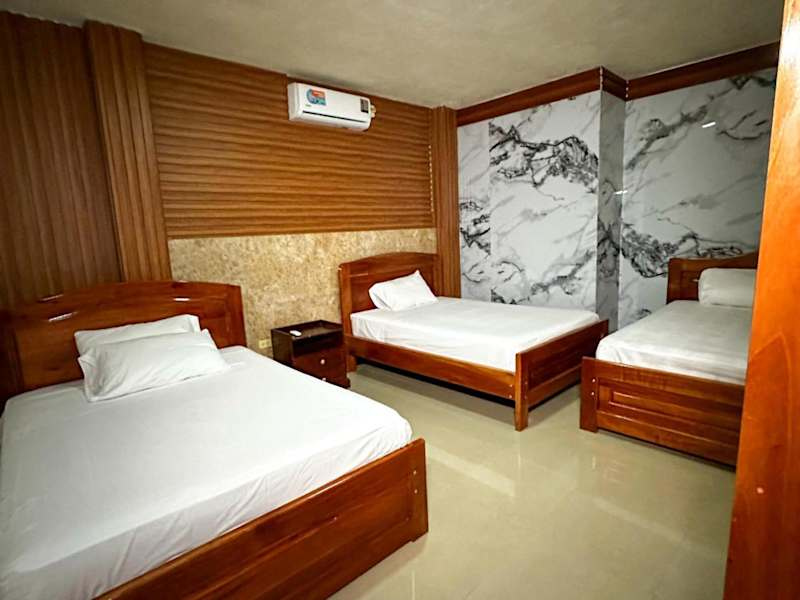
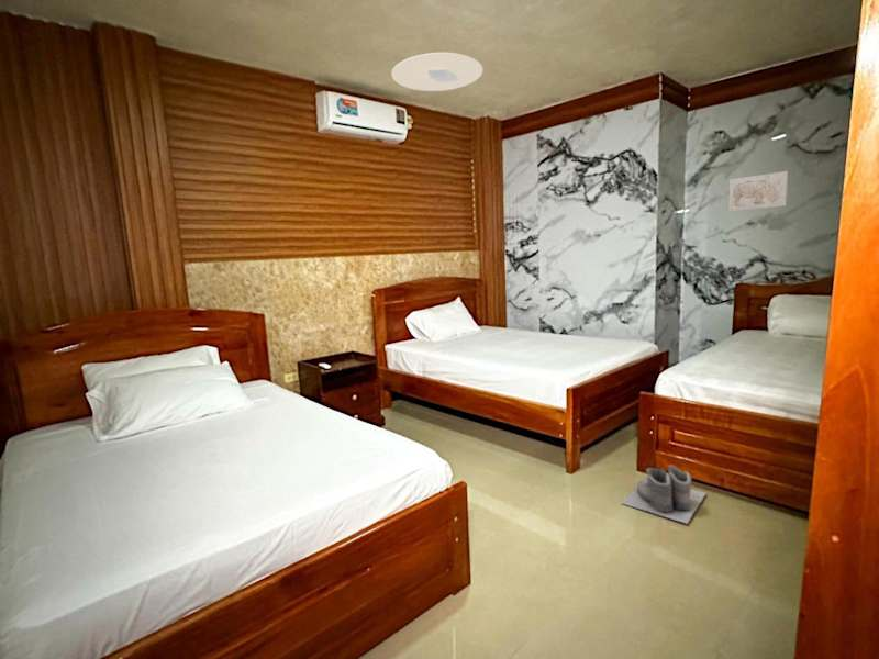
+ wall art (757, 192)
+ boots (665, 481)
+ ceiling light (436, 68)
